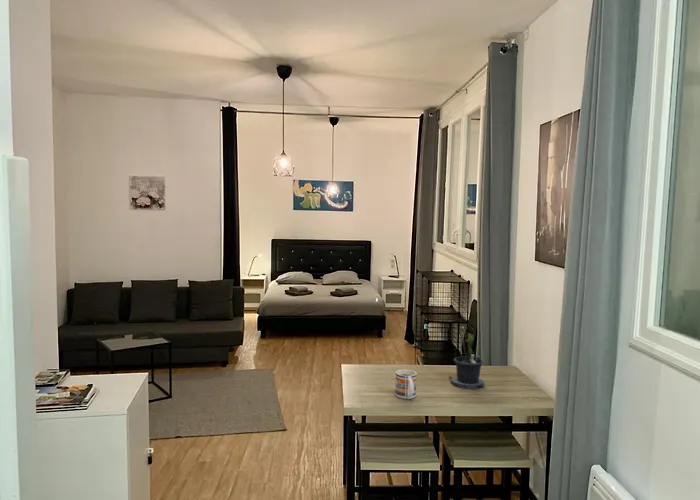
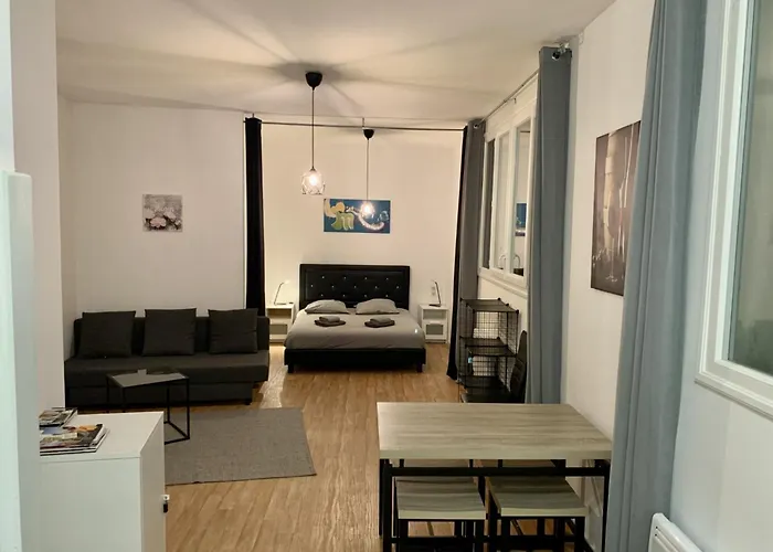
- potted plant (466, 354)
- mug (405, 384)
